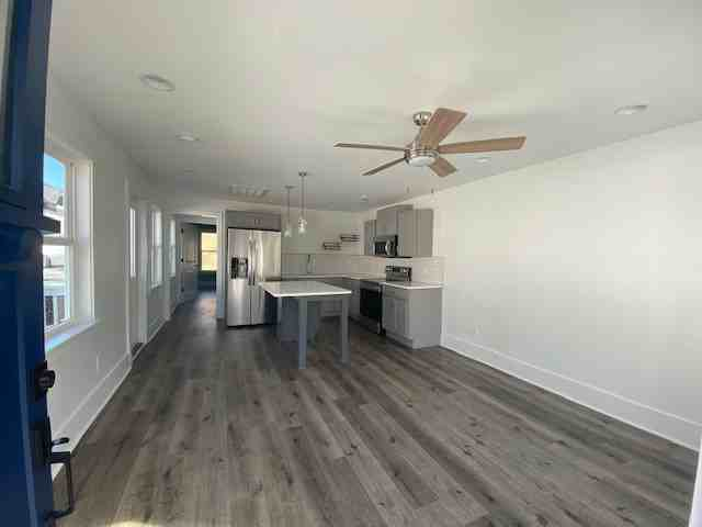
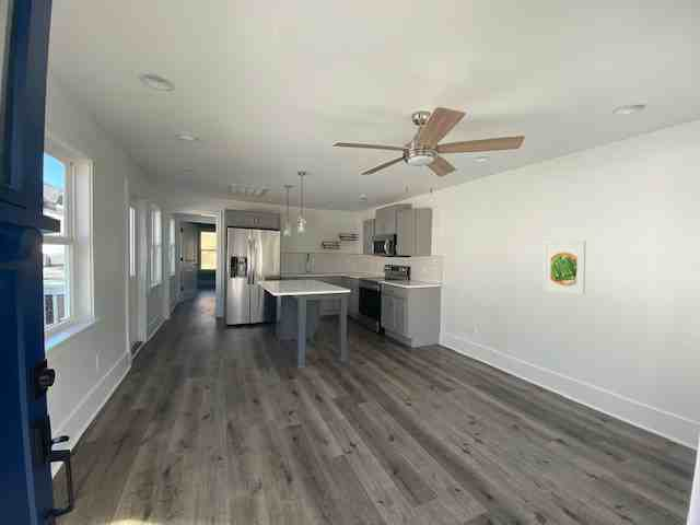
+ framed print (563, 267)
